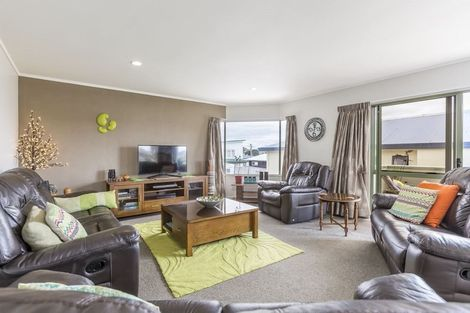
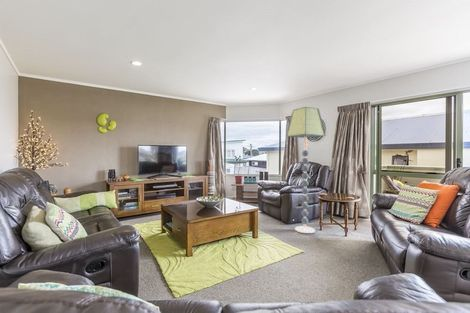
+ floor lamp (305, 169)
